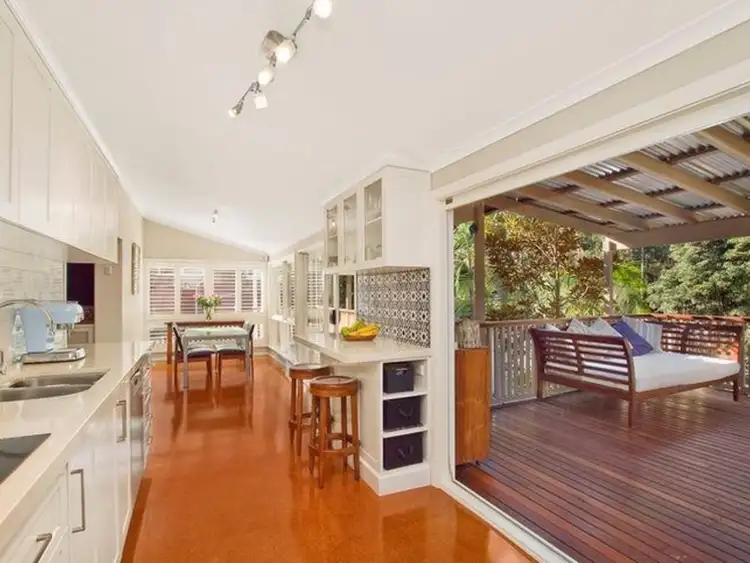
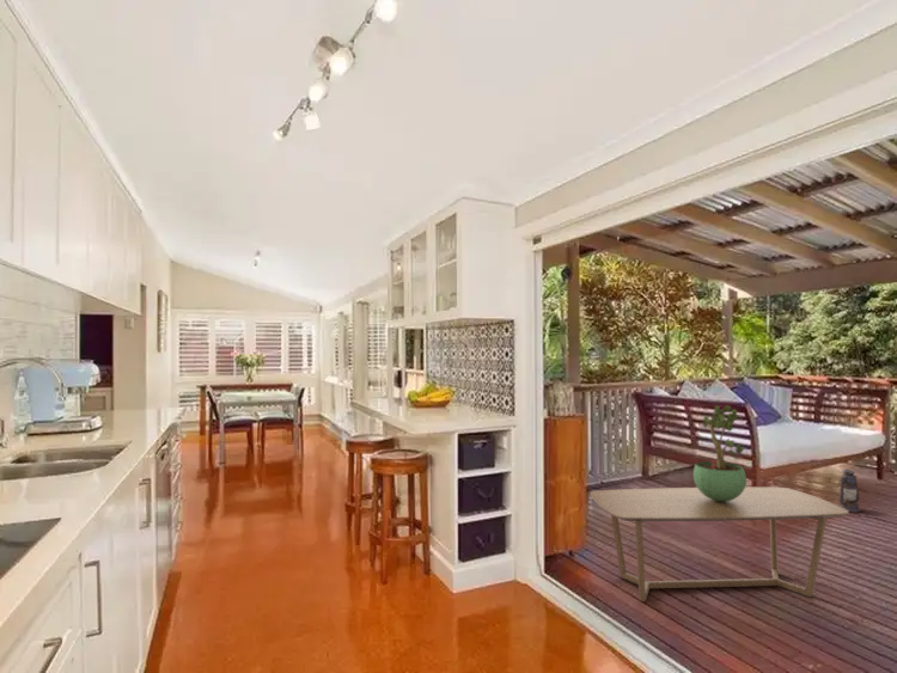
+ potted plant (716, 452)
+ lantern (848, 489)
+ coffee table (710, 520)
